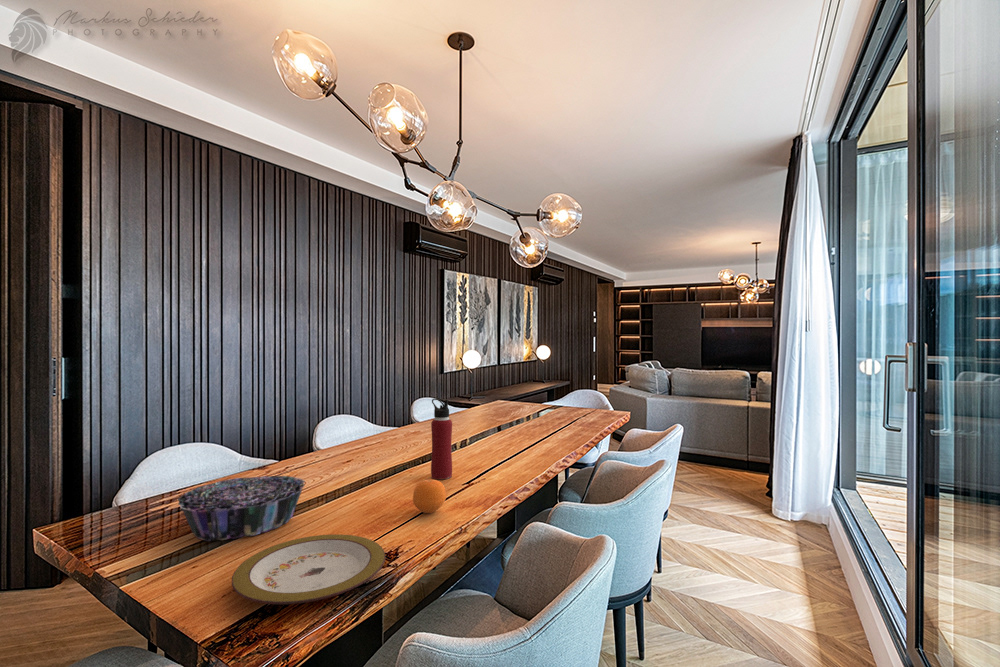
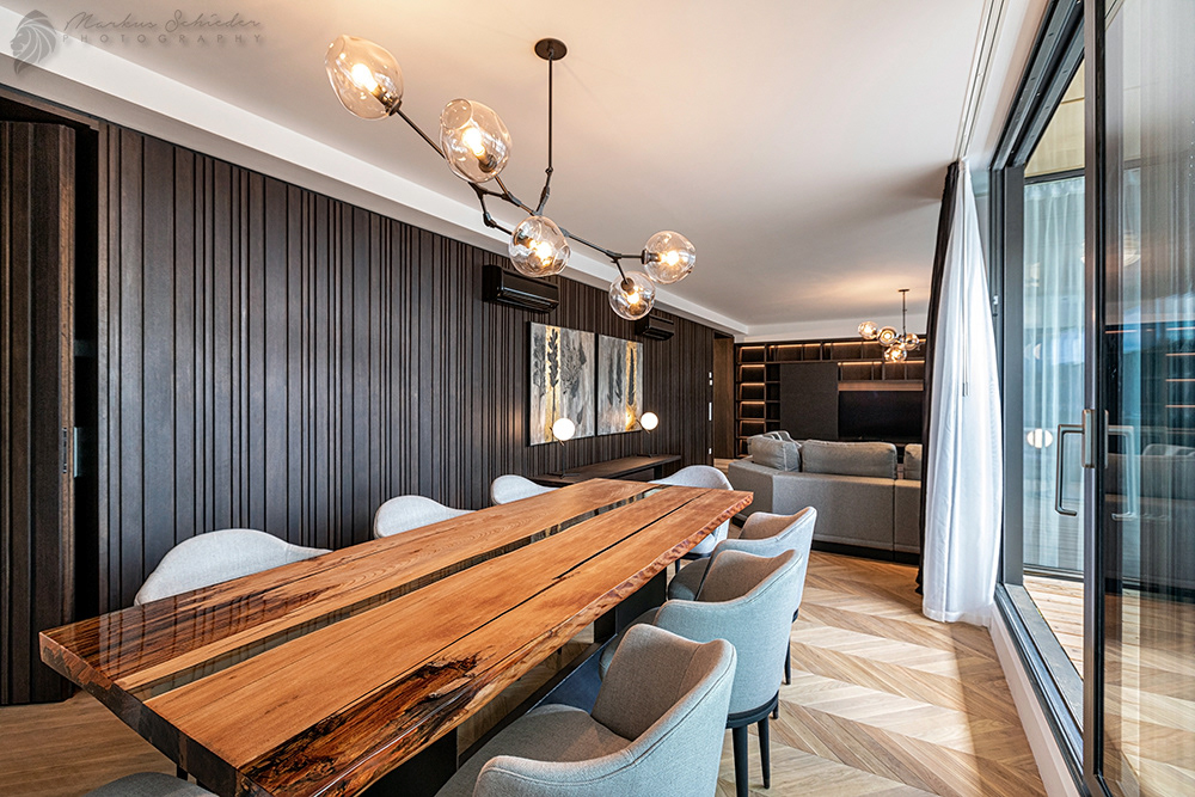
- plate (312, 569)
- water bottle (441, 437)
- decorative bowl (244, 506)
- fruit (429, 496)
